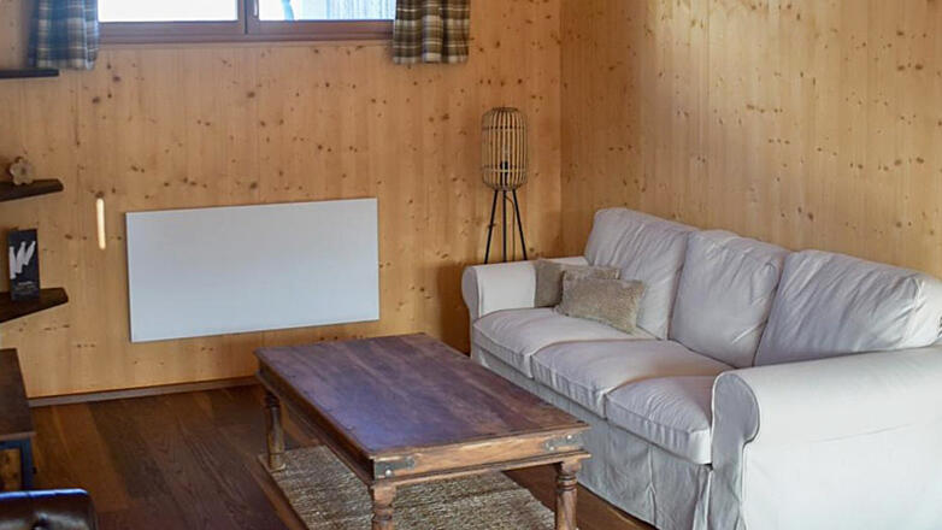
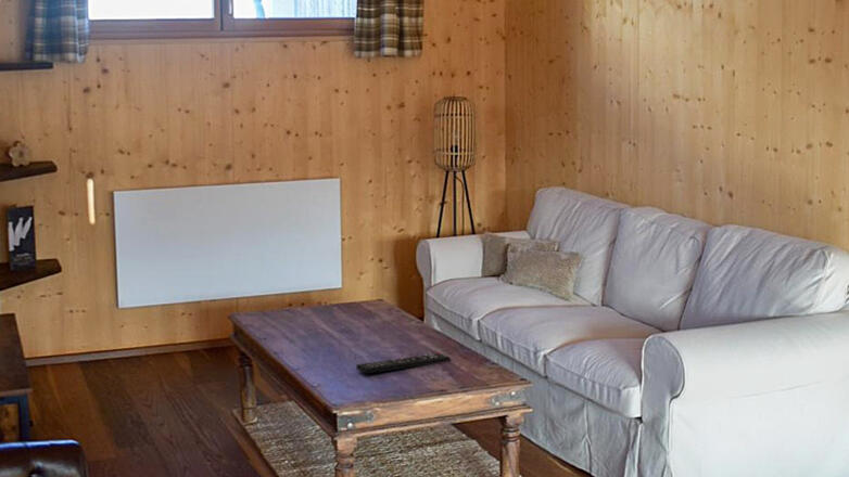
+ remote control (404, 362)
